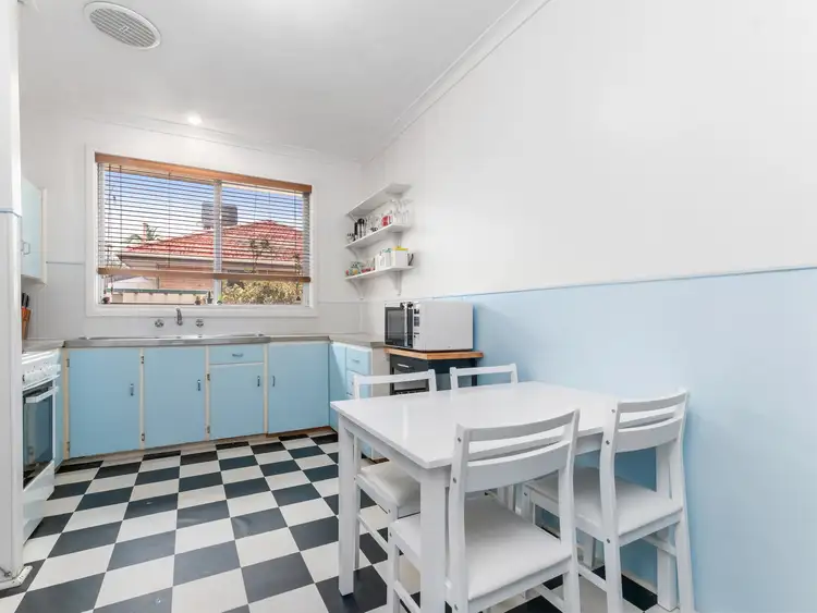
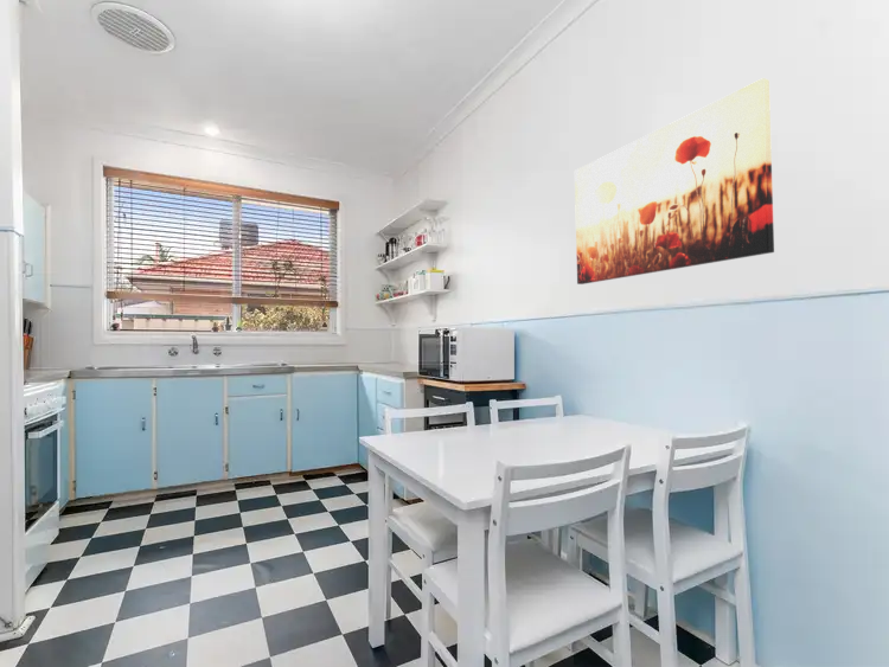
+ wall art (653, 203)
